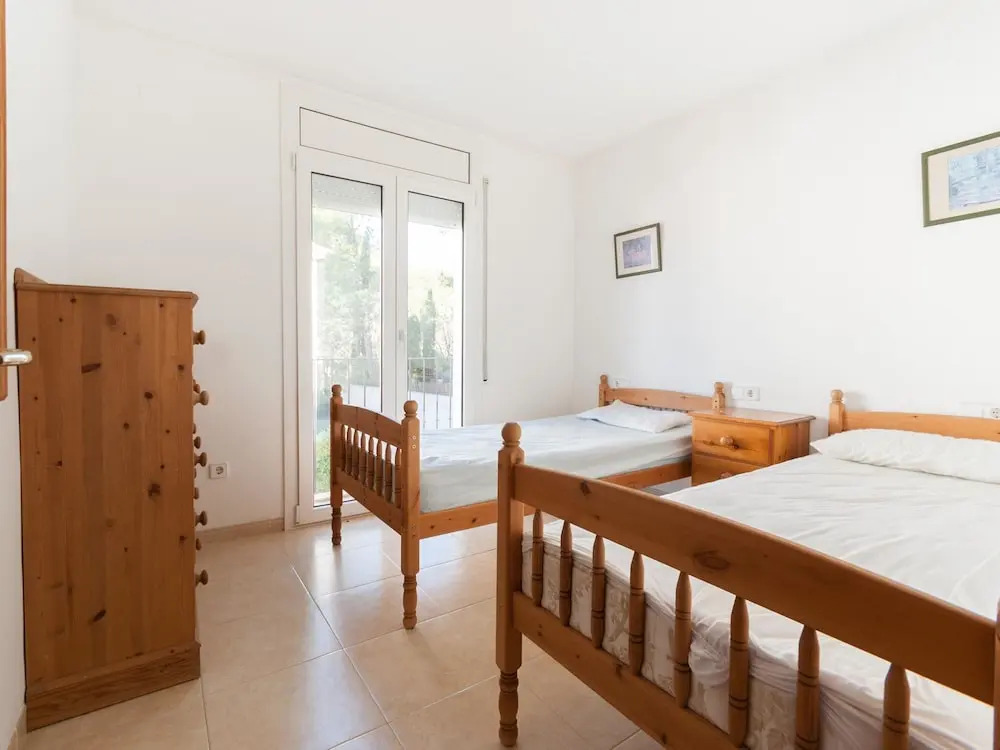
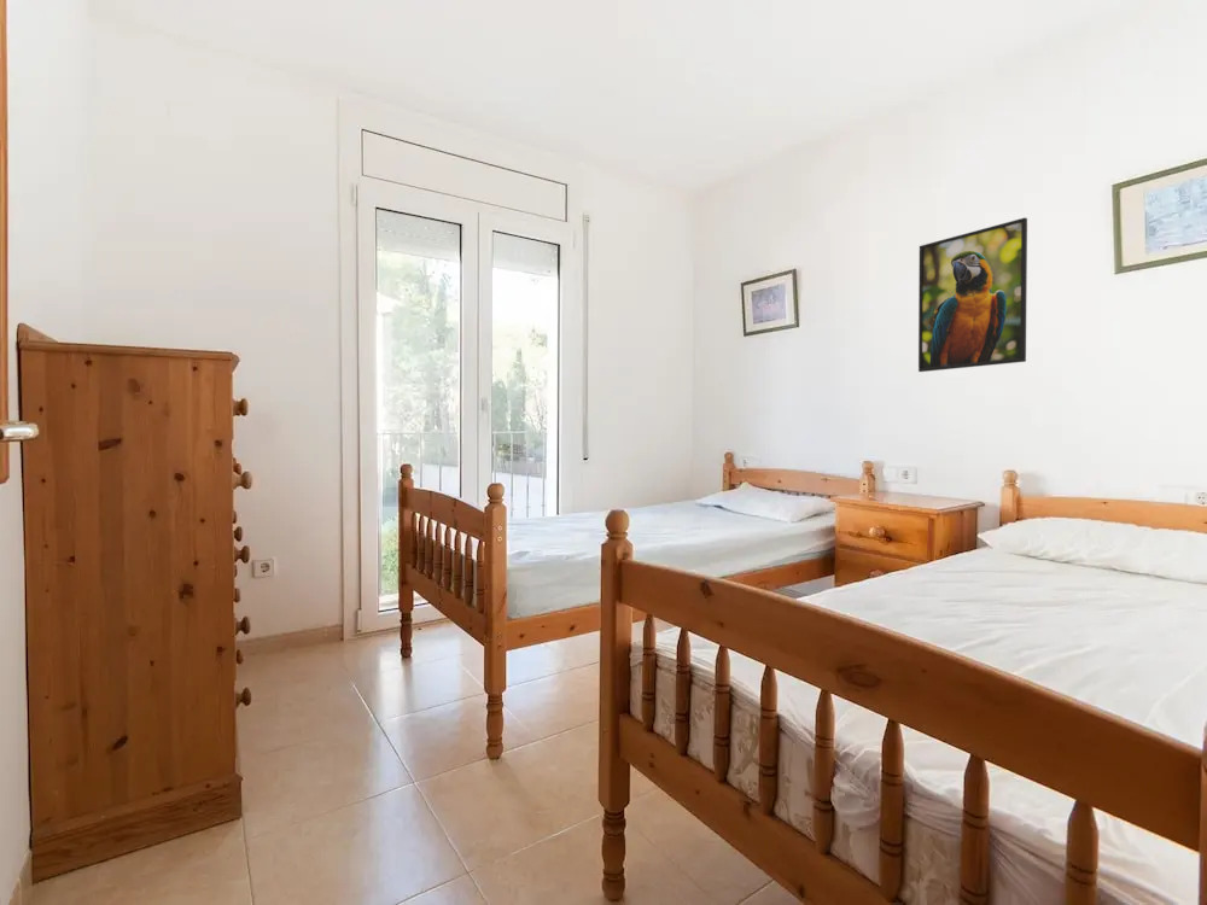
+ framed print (969, 299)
